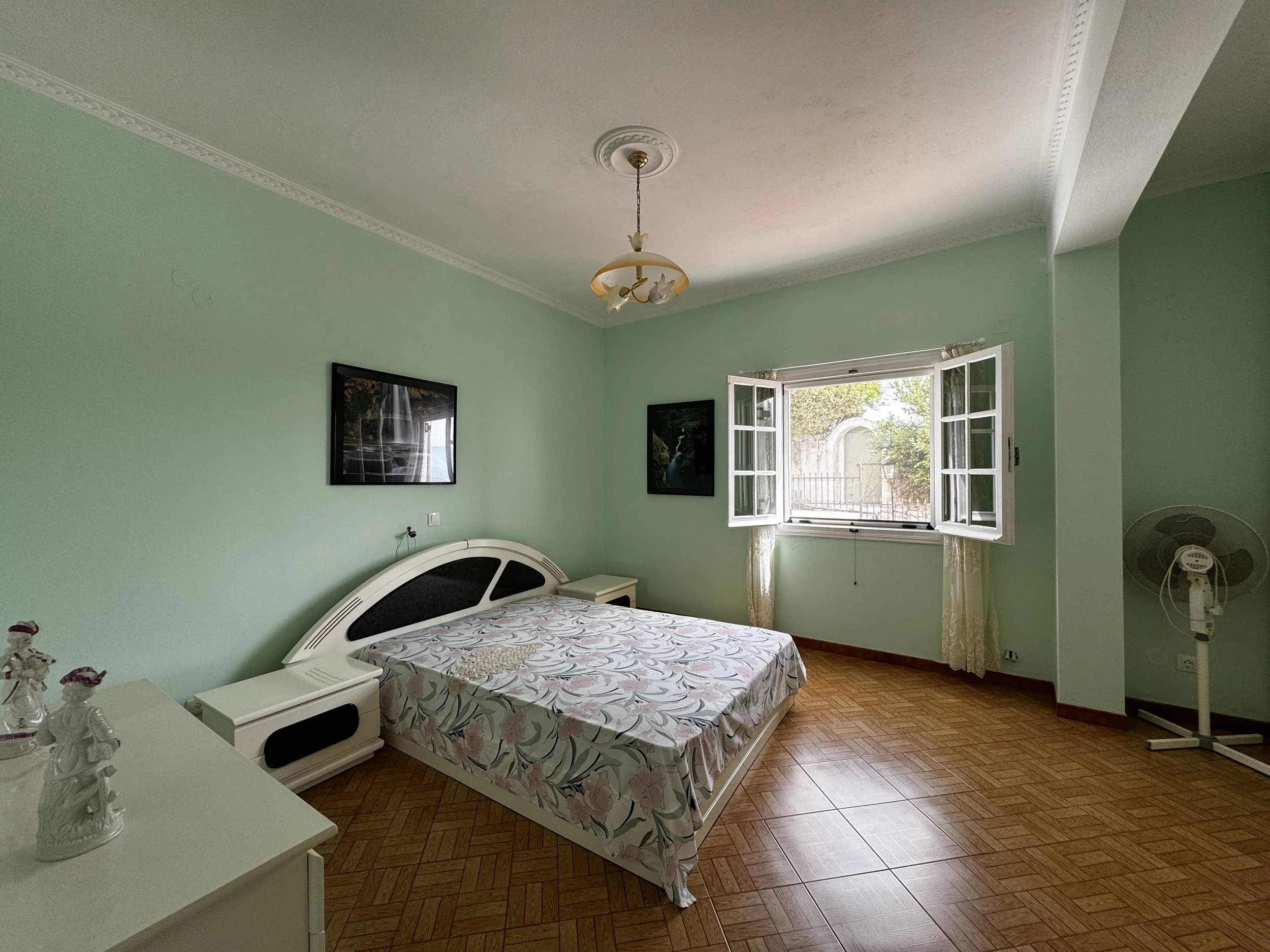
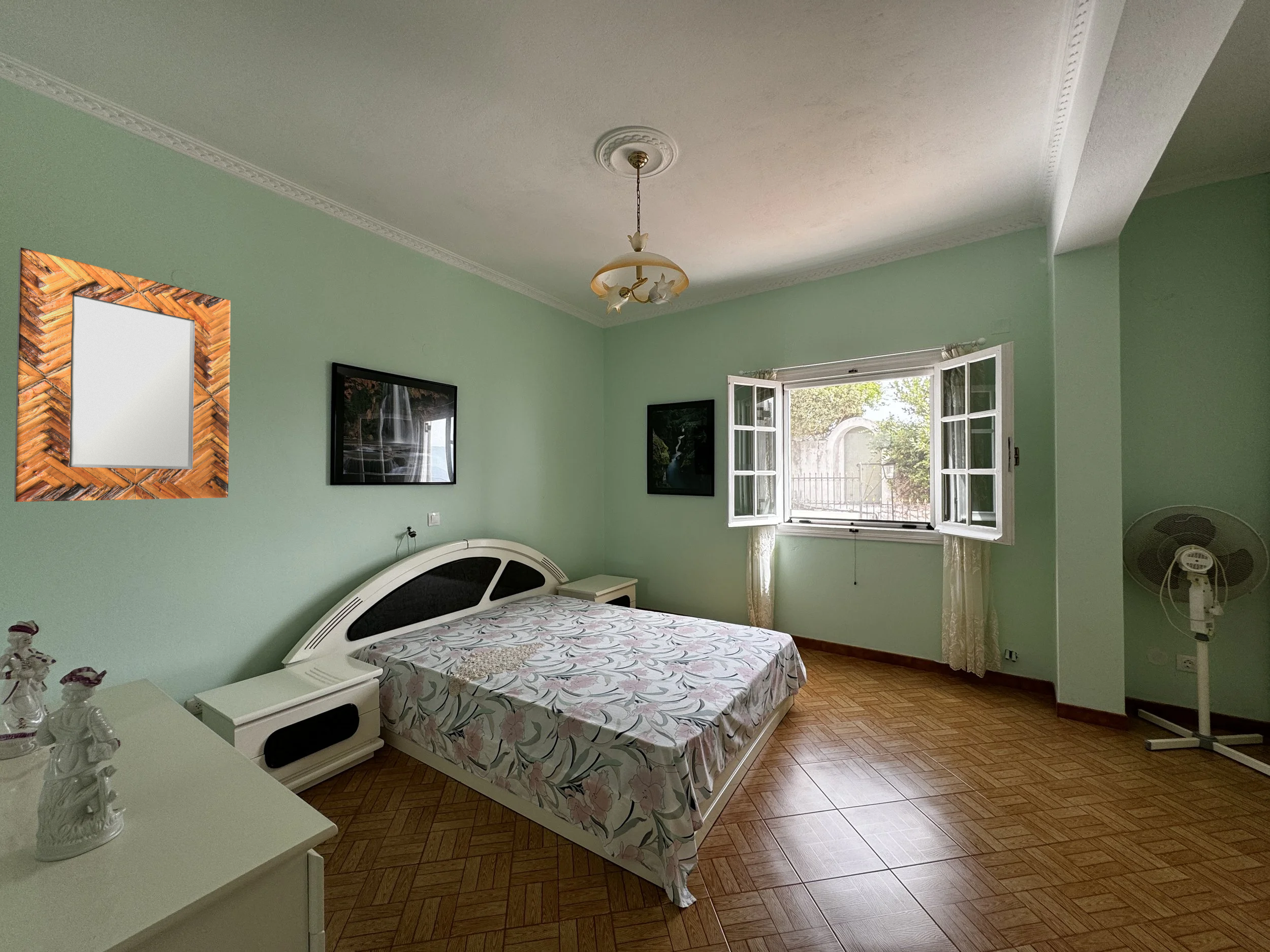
+ home mirror (136, 388)
